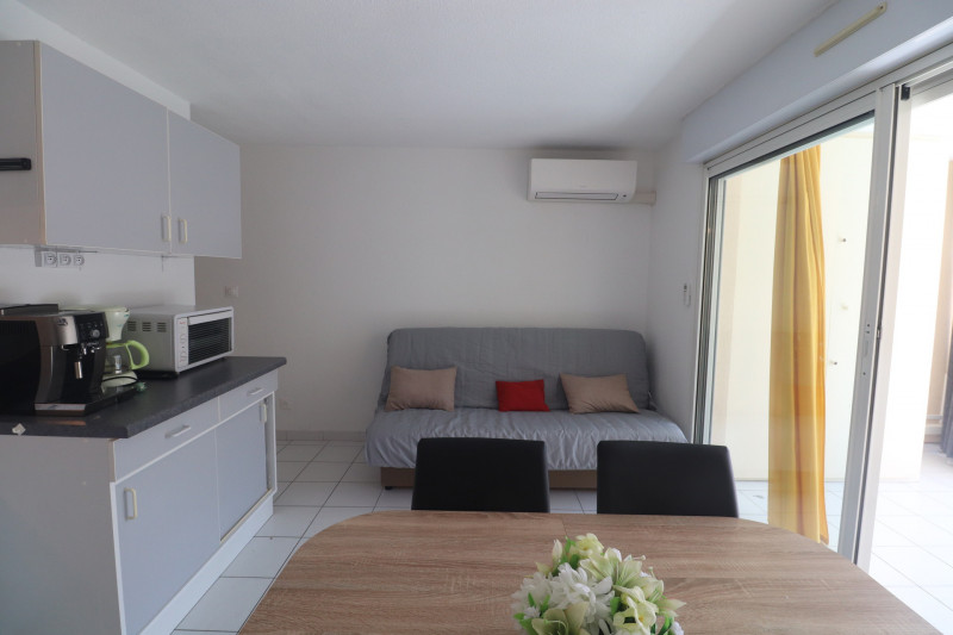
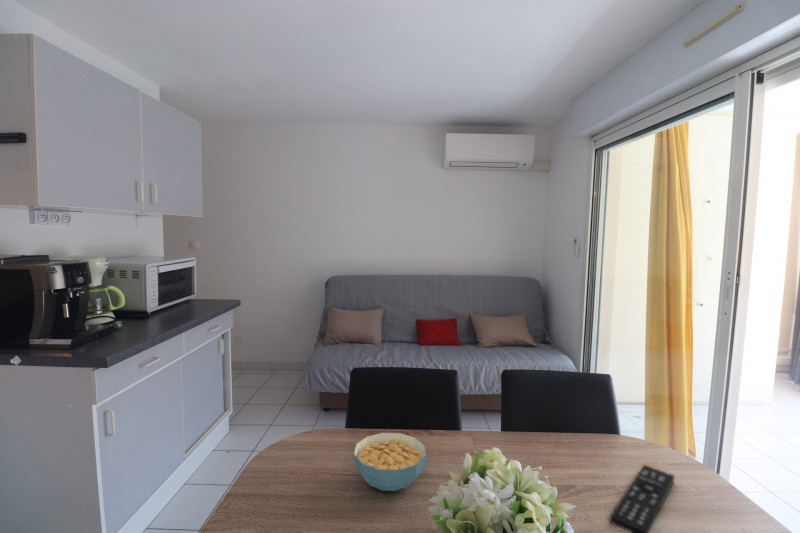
+ remote control (644, 495)
+ cereal bowl (389, 467)
